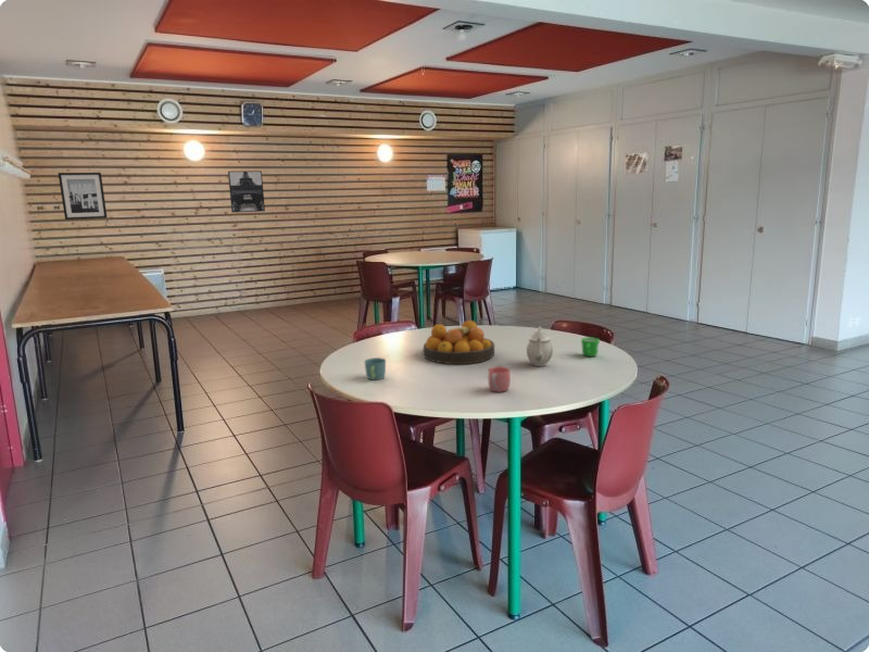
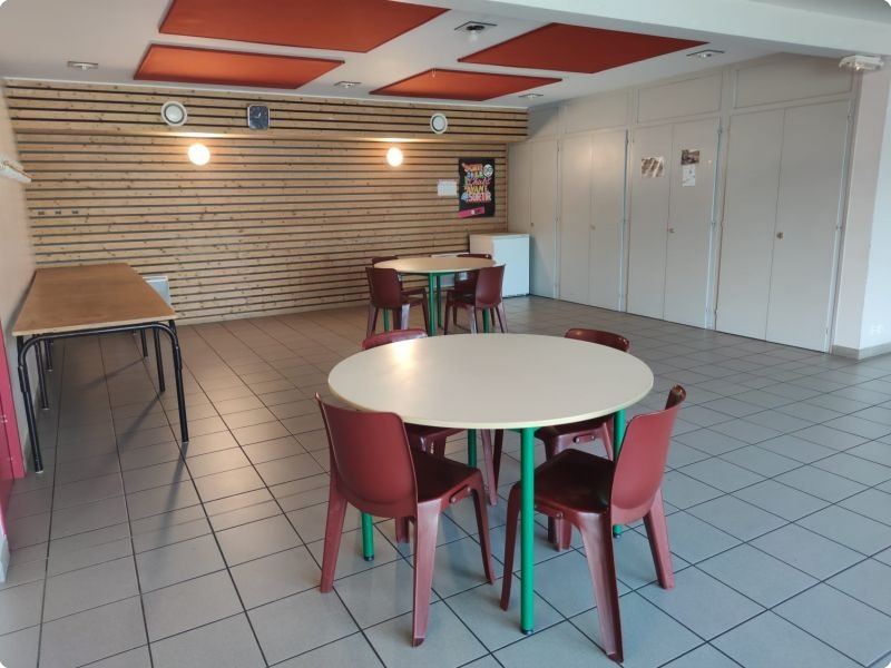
- wall art (247, 191)
- wall art (83, 196)
- mug (589, 348)
- teapot (539, 346)
- mug (375, 369)
- fruit bowl (458, 339)
- mug (498, 380)
